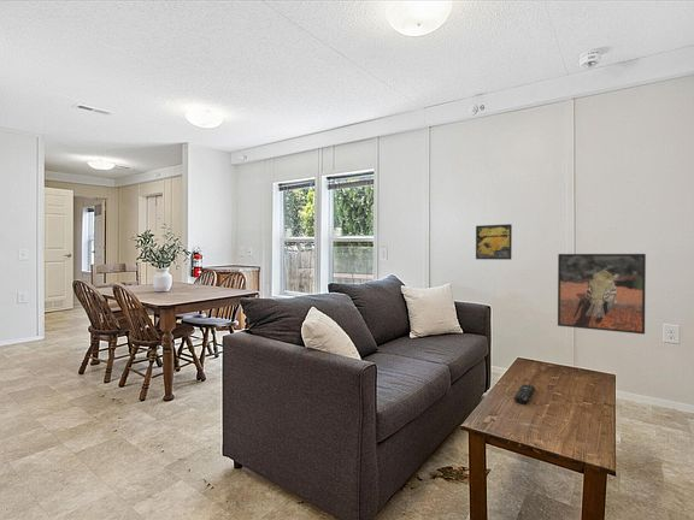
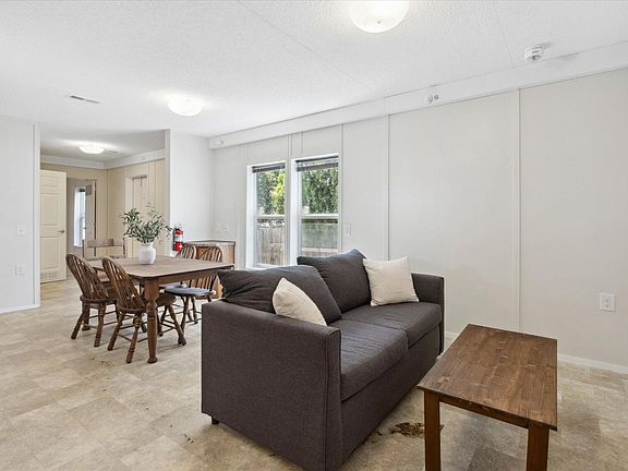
- remote control (524, 392)
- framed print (493, 242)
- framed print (599, 291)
